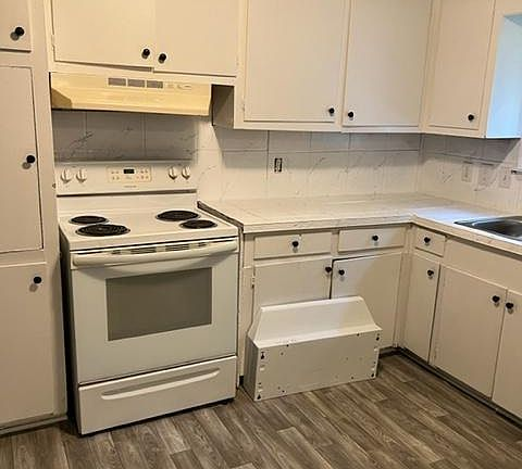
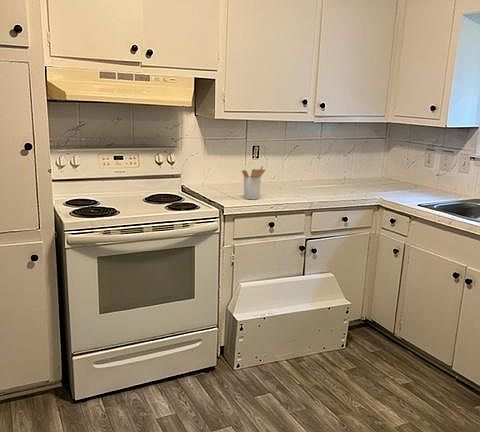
+ utensil holder (254, 182)
